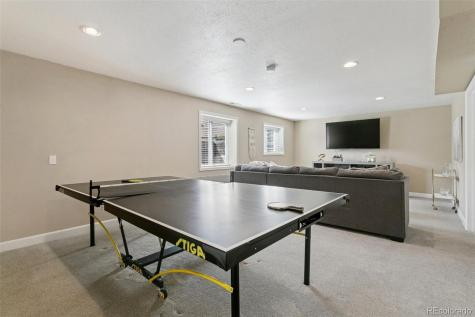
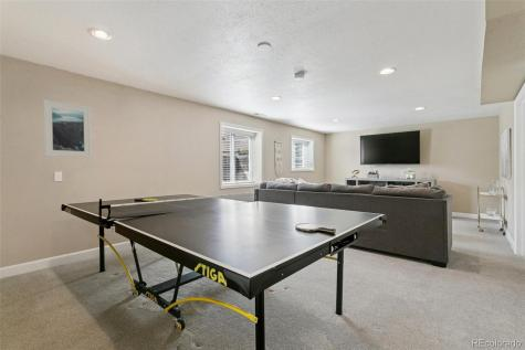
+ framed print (69, 129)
